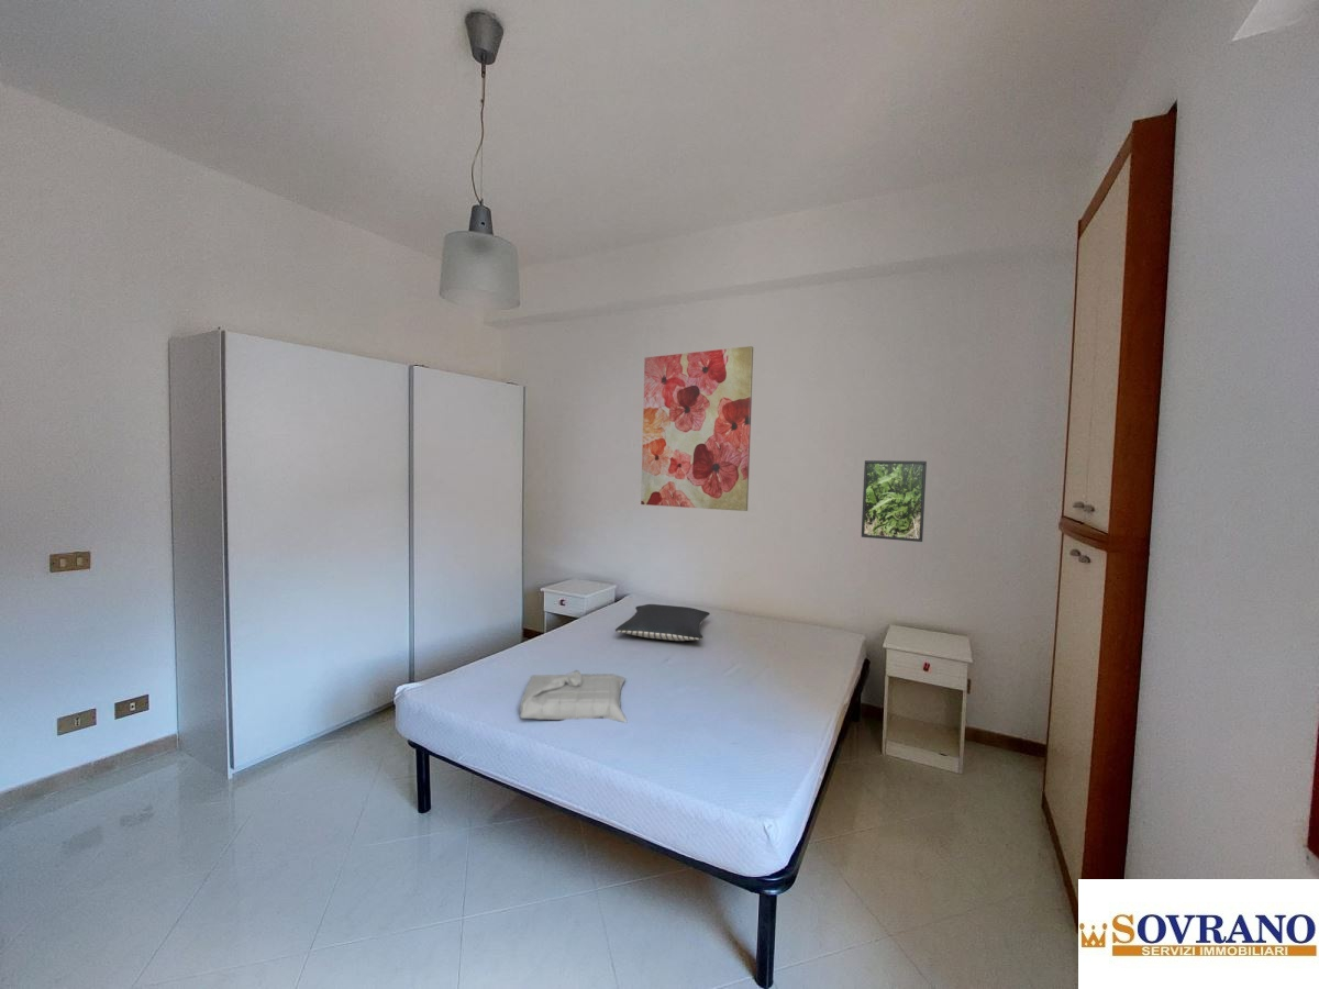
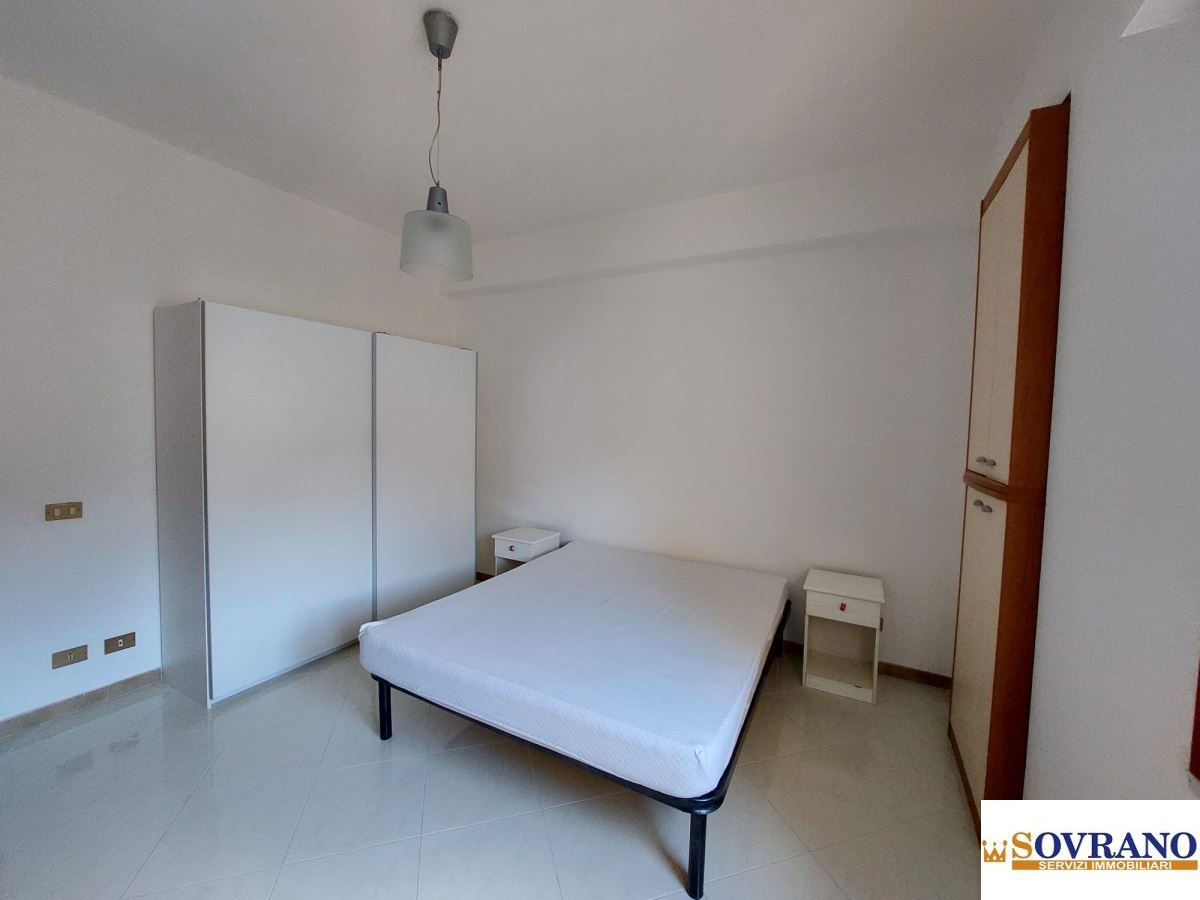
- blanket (576, 691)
- pillow (665, 621)
- wall art (694, 430)
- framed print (893, 500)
